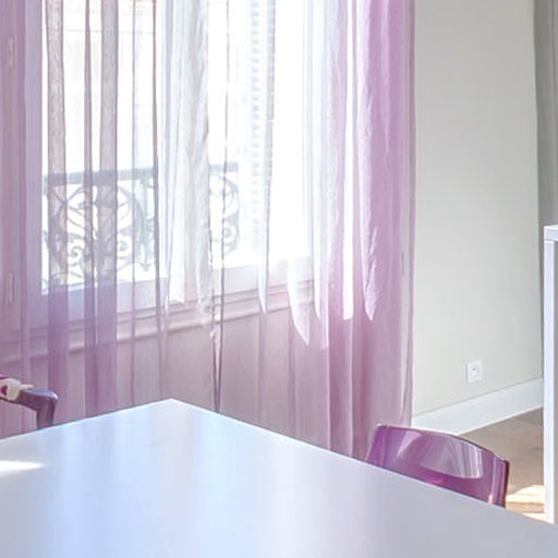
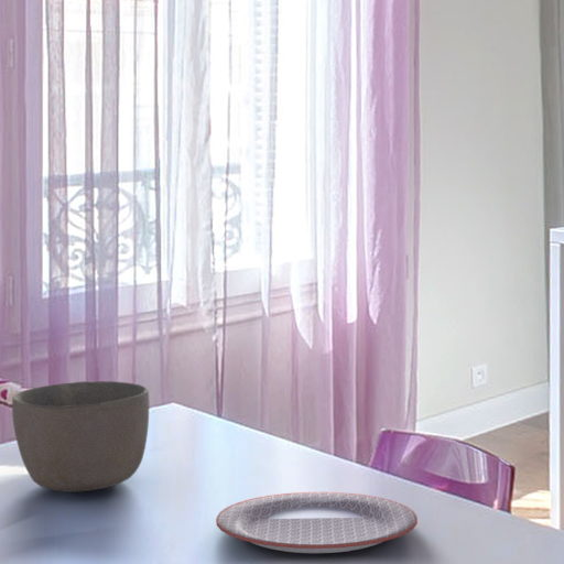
+ plate (316, 524)
+ bowl (82, 438)
